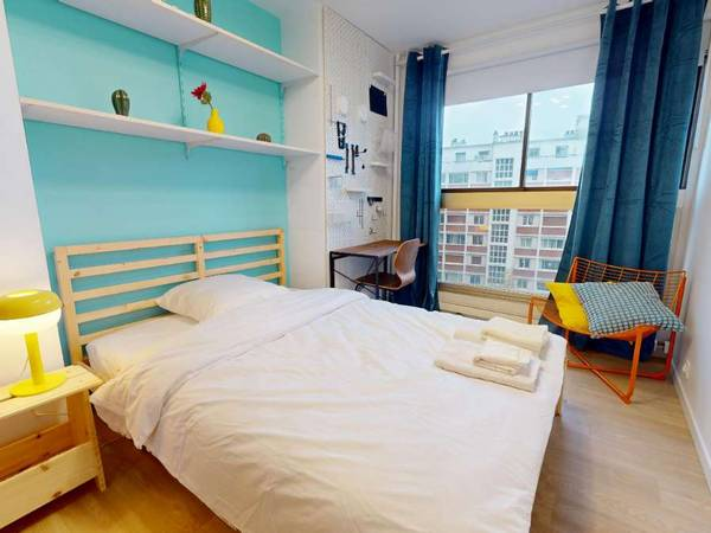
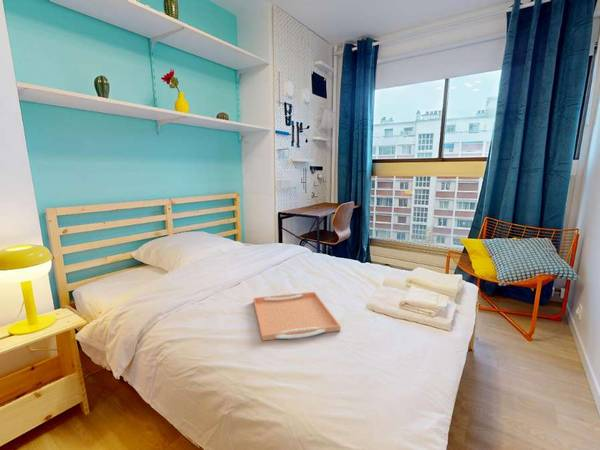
+ serving tray (292, 312)
